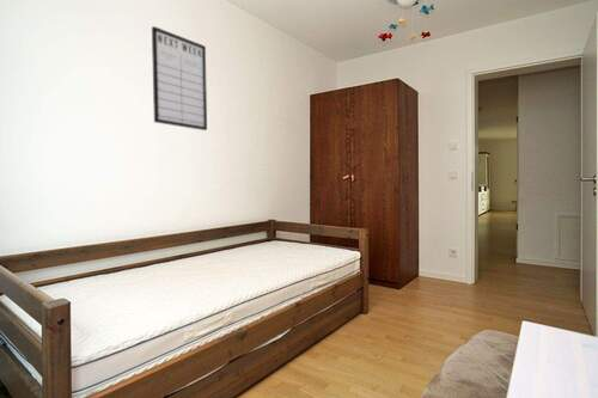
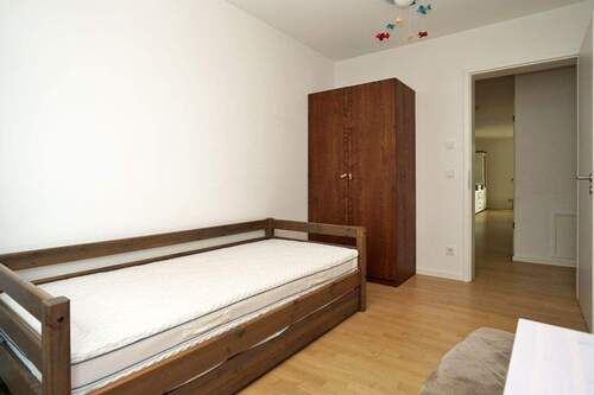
- writing board (181, 81)
